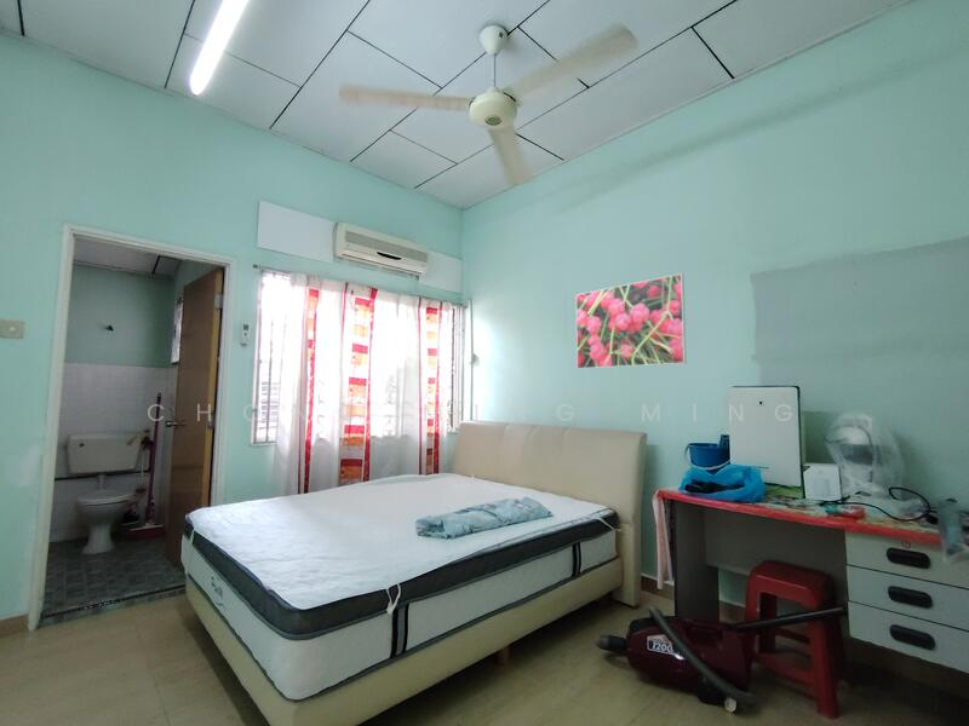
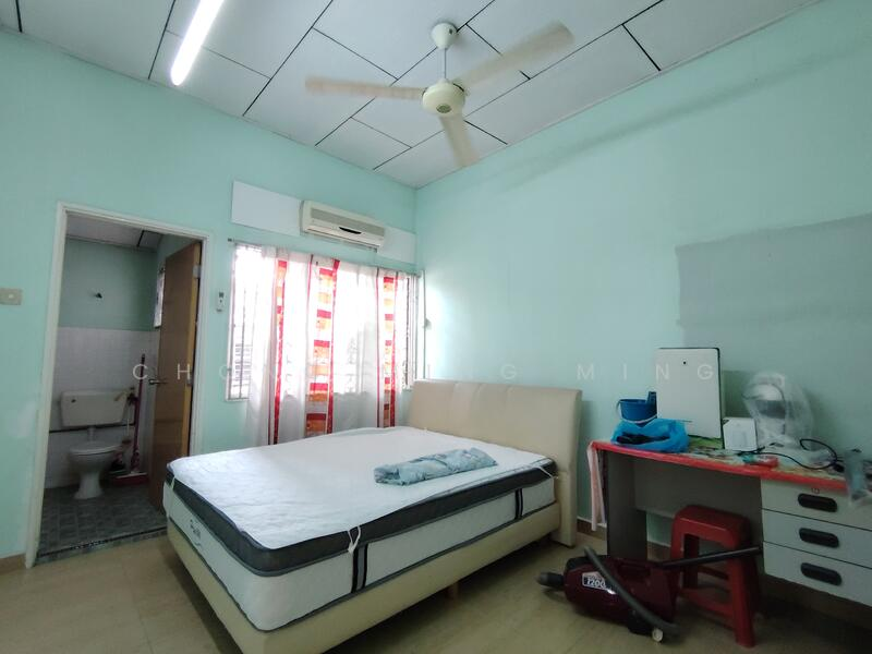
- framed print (625, 325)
